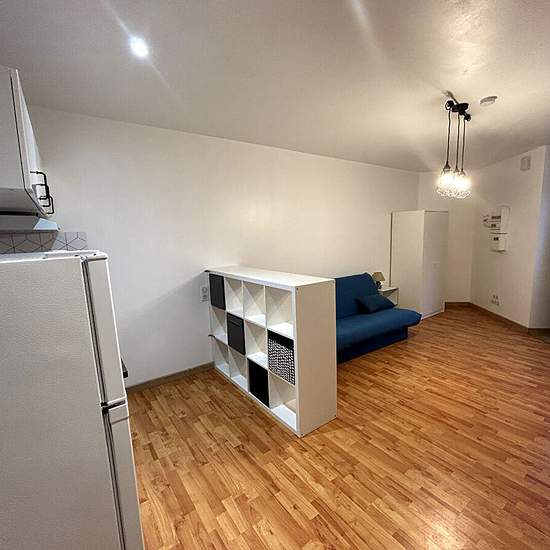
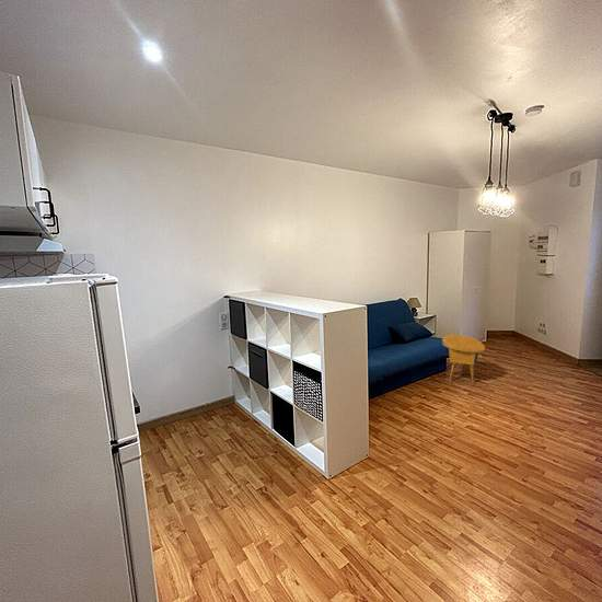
+ side table (462, 359)
